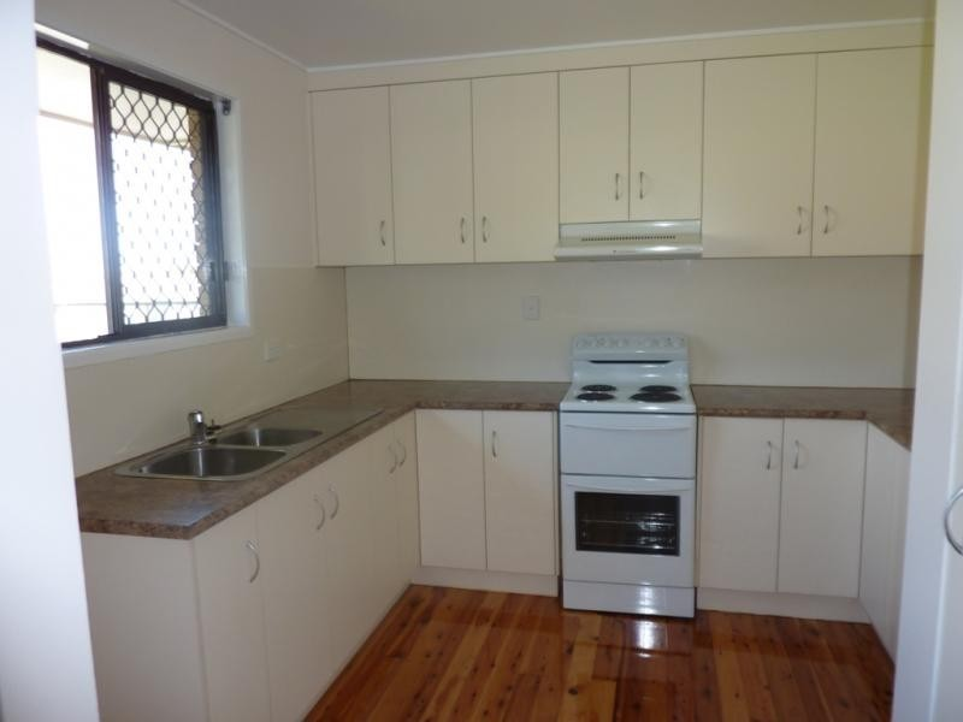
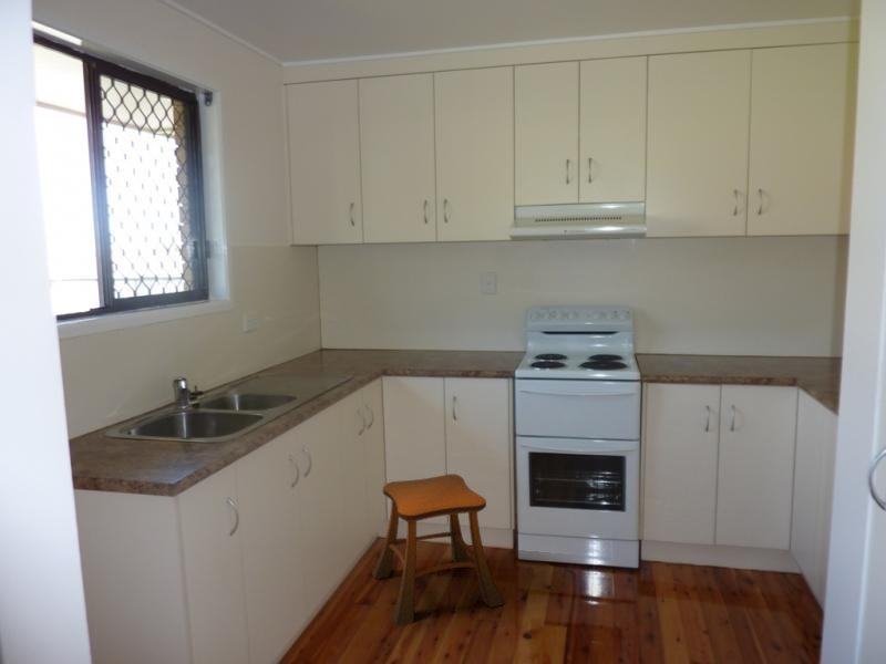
+ stool (432, 538)
